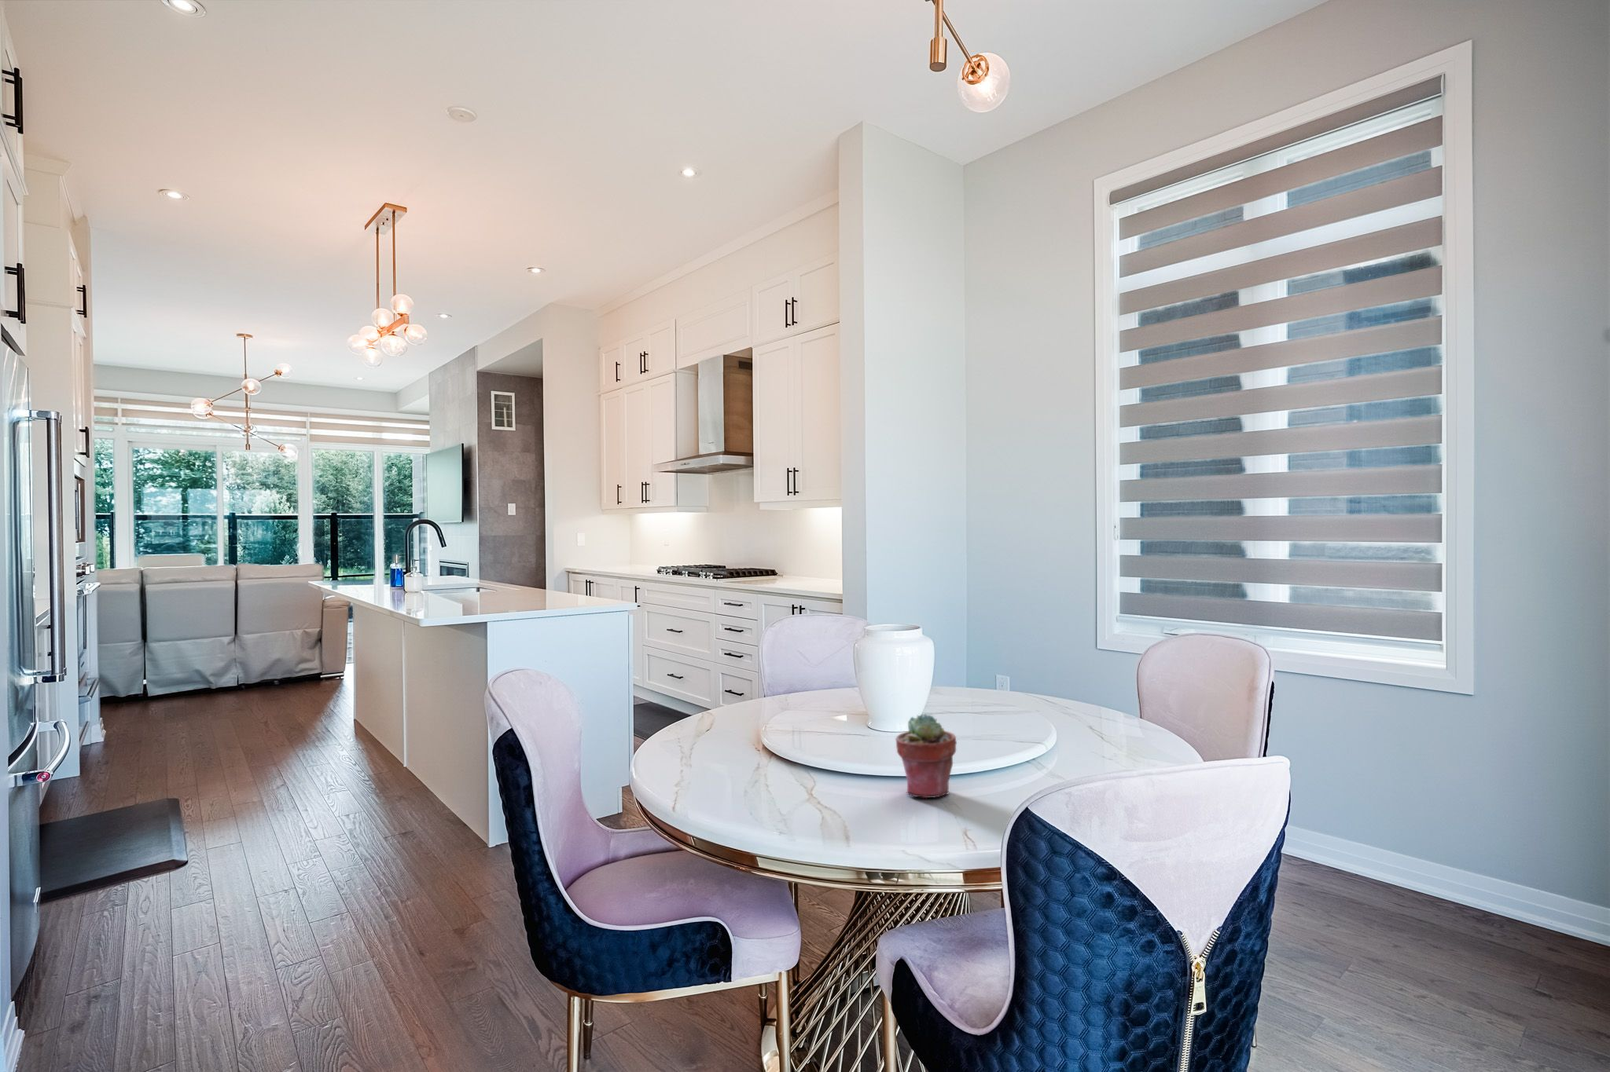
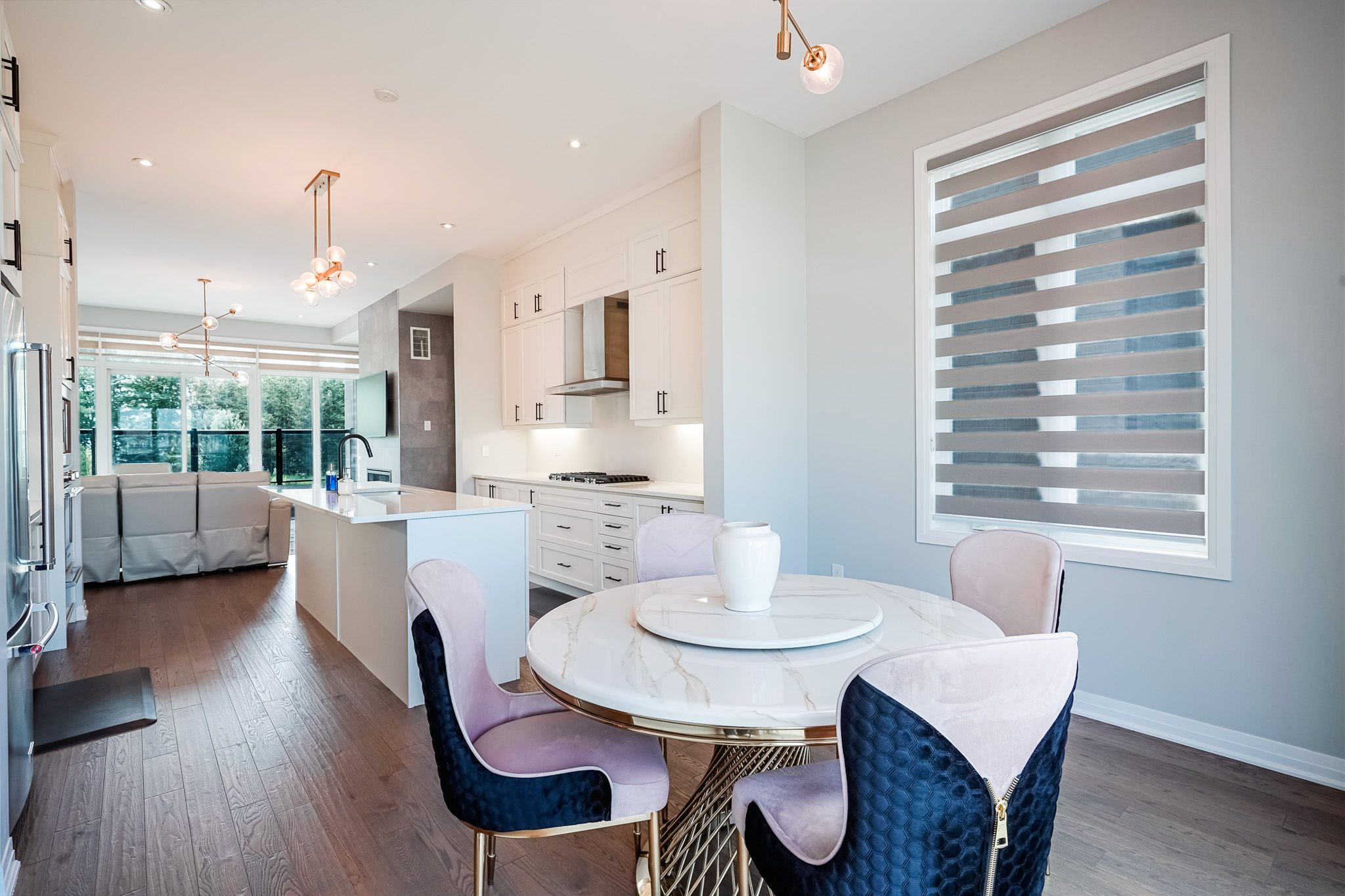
- potted succulent (926, 753)
